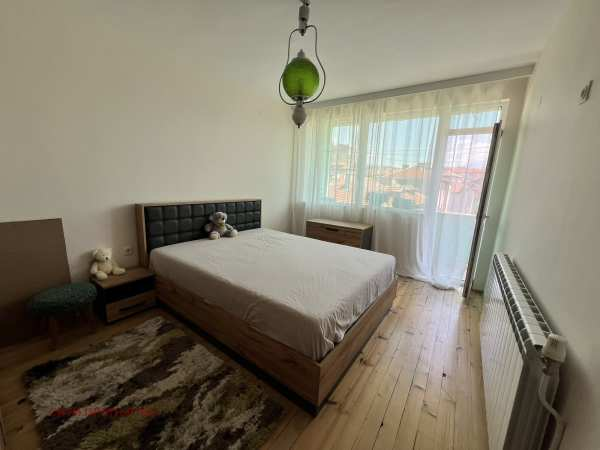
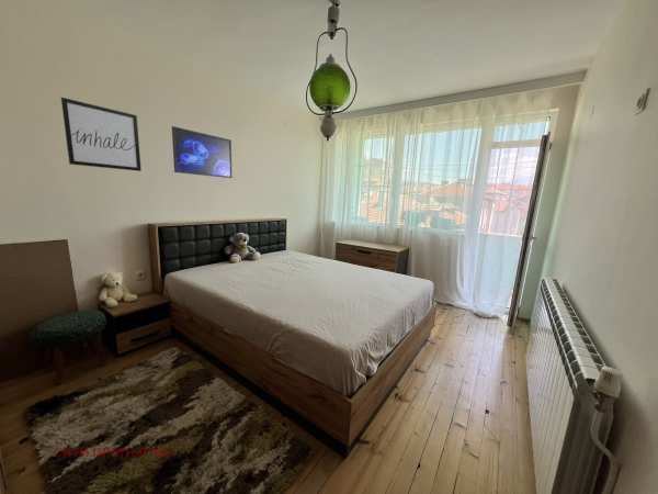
+ wall art (105, 137)
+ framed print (204, 155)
